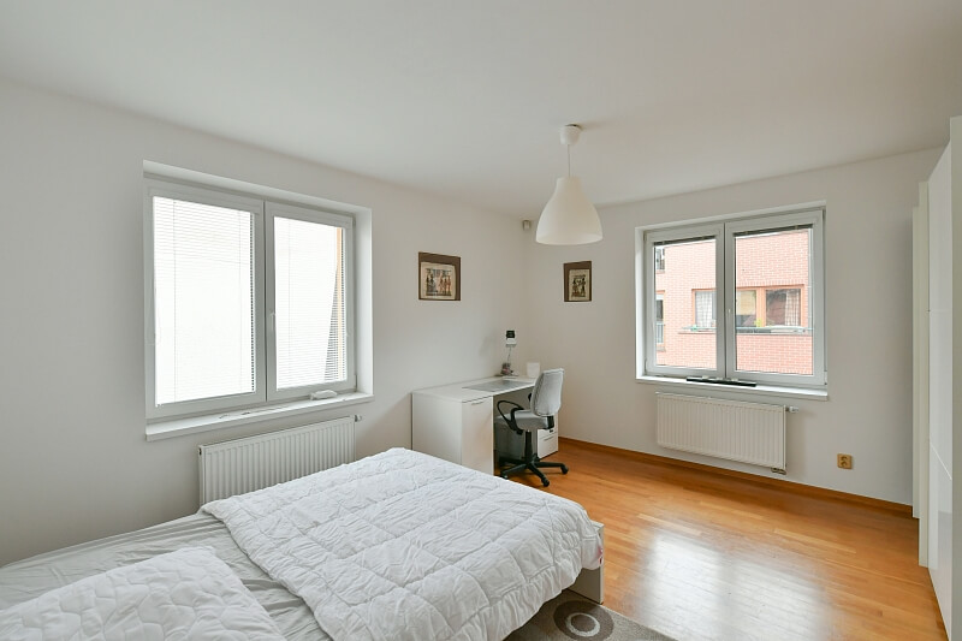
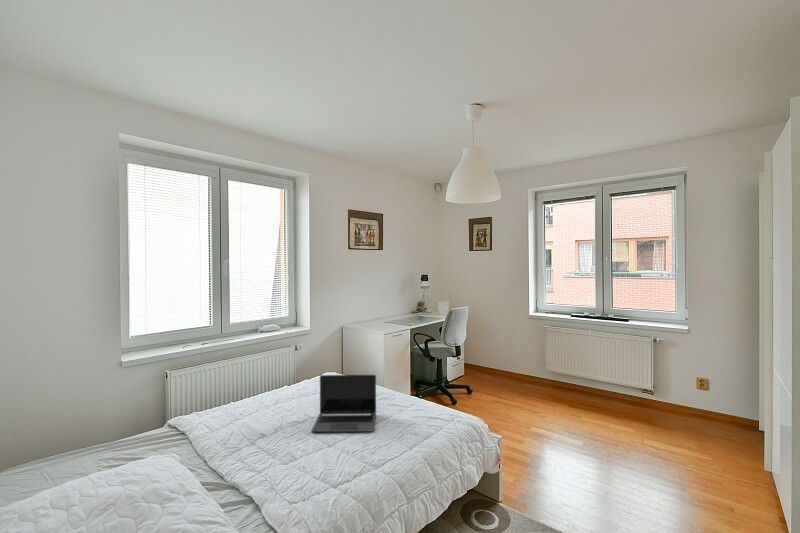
+ laptop (345, 402)
